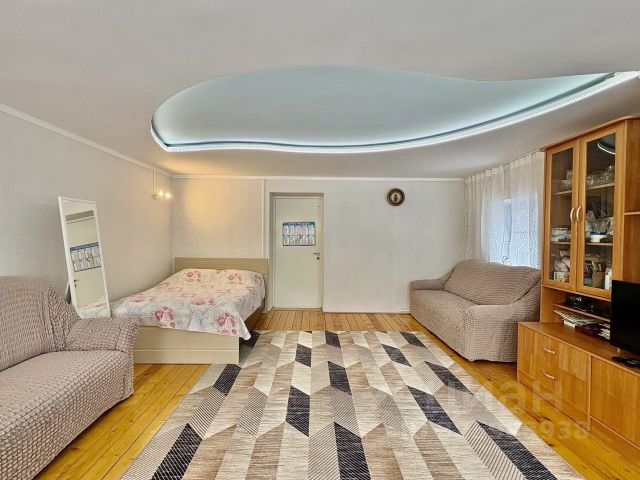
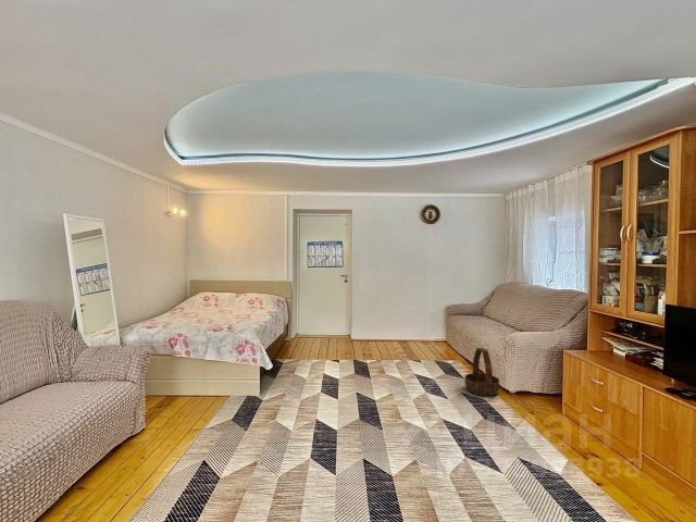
+ basket (485, 370)
